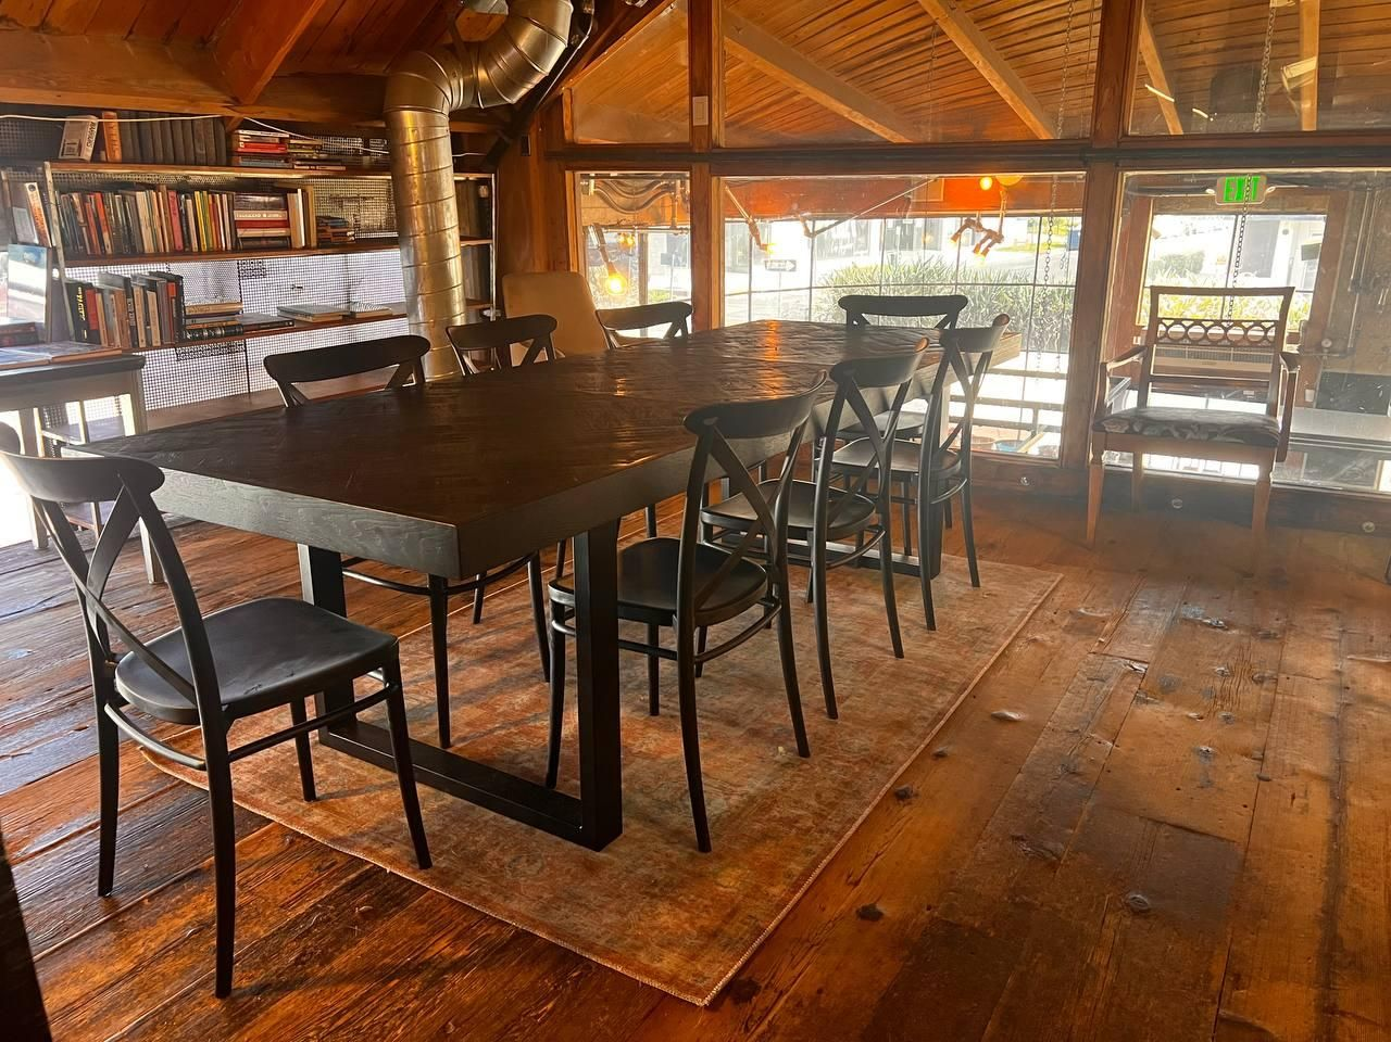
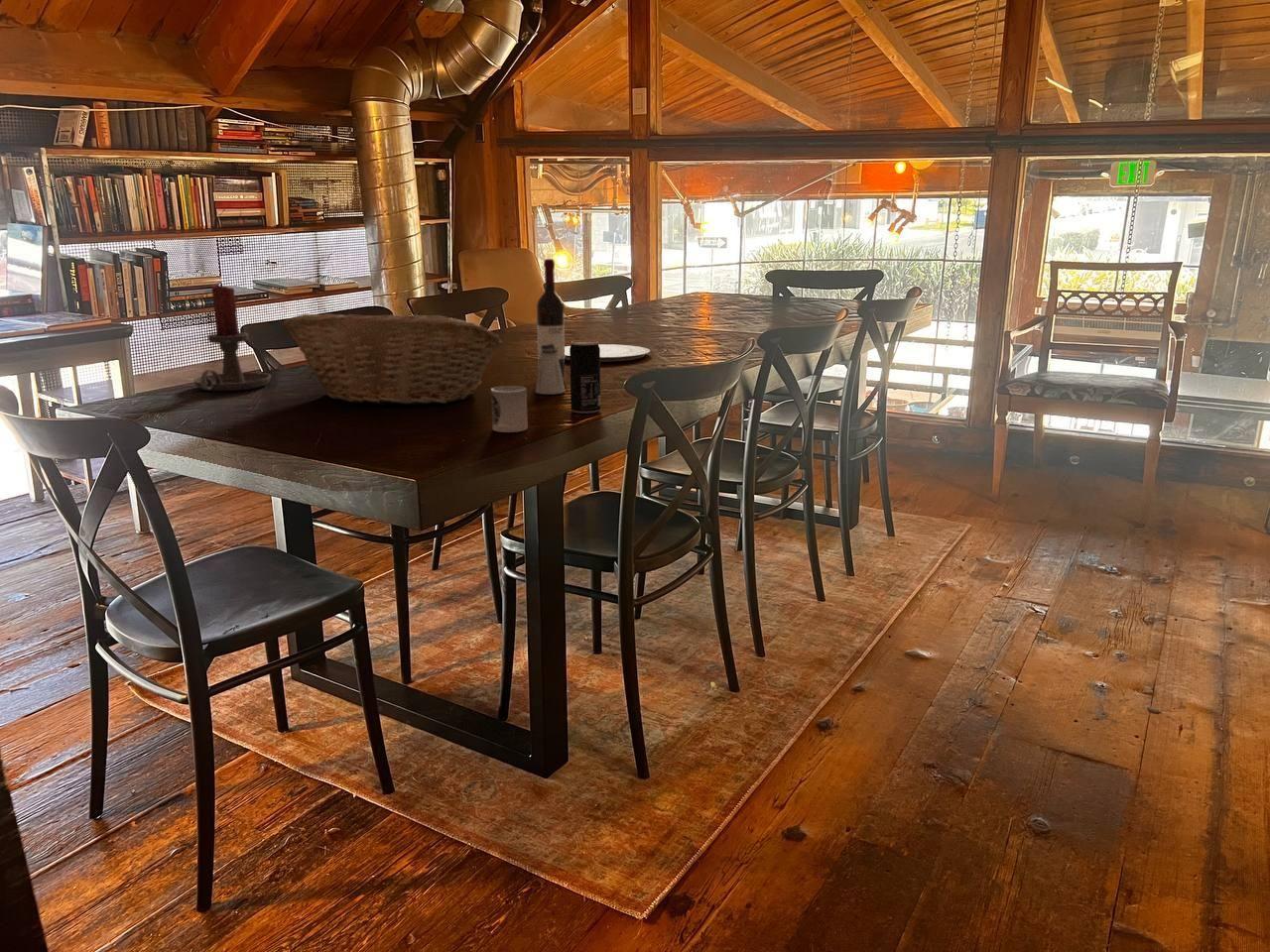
+ candle holder (222, 337)
+ saltshaker (549, 370)
+ wine bottle (550, 320)
+ beverage can (584, 376)
+ fruit basket (395, 352)
+ cup (507, 407)
+ plate (601, 352)
